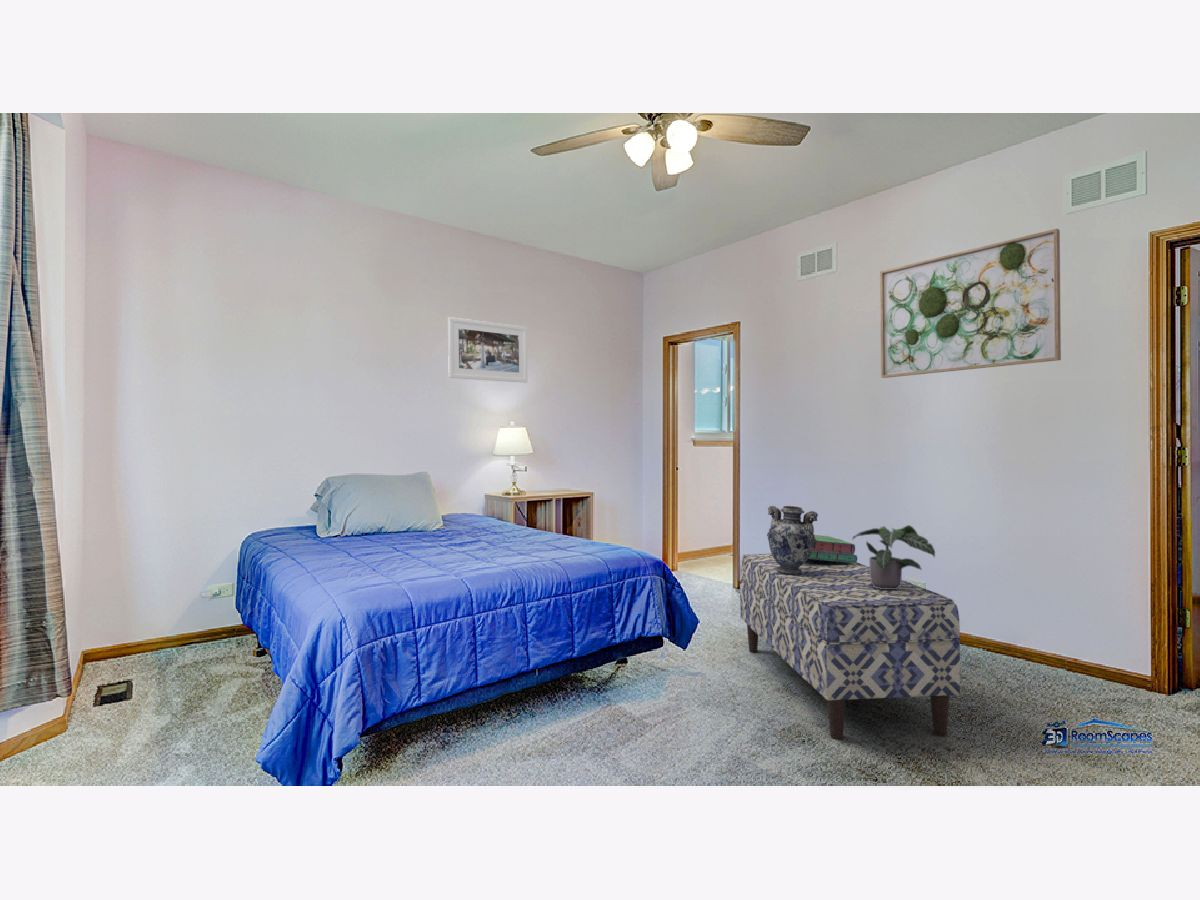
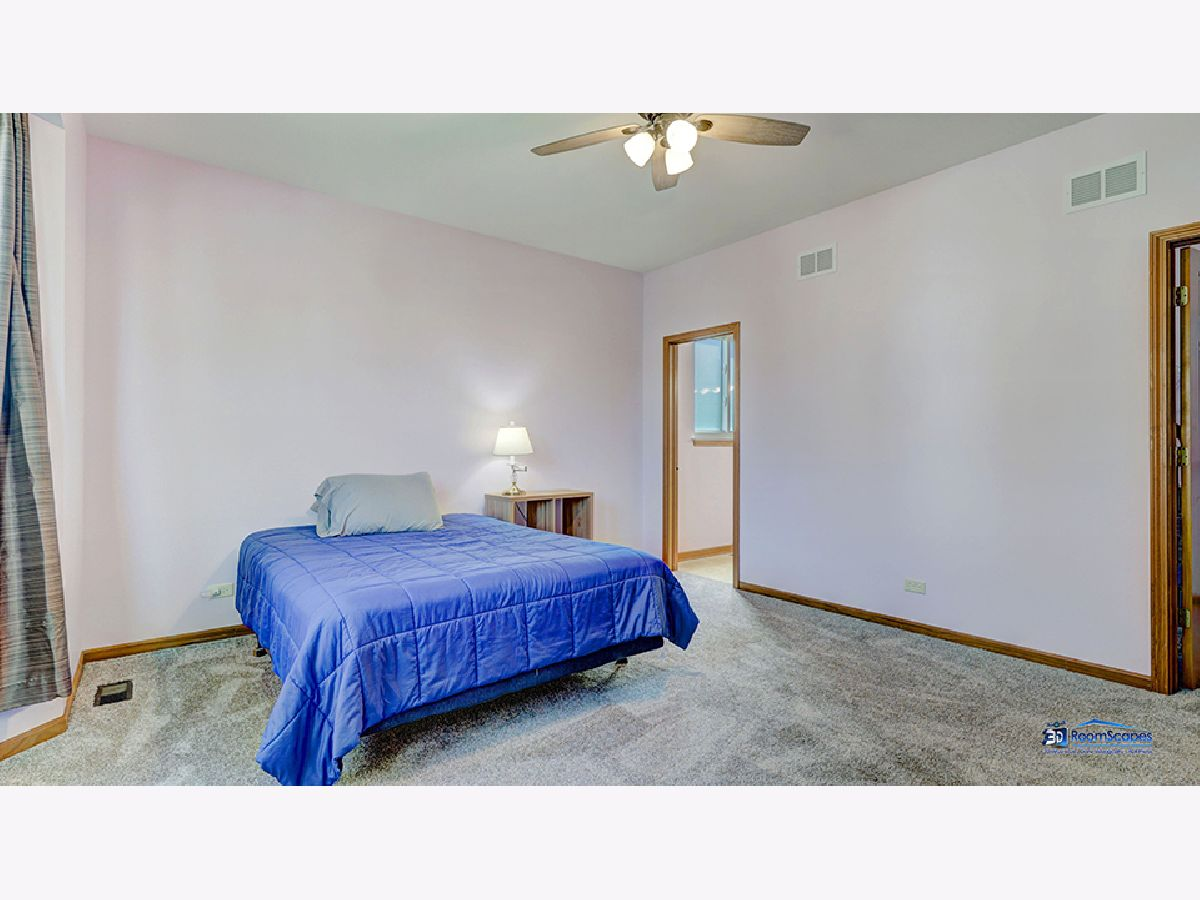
- stack of books (816, 549)
- decorative vase (788, 539)
- potted plant (891, 556)
- bench (829, 629)
- wall art (960, 311)
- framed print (489, 351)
